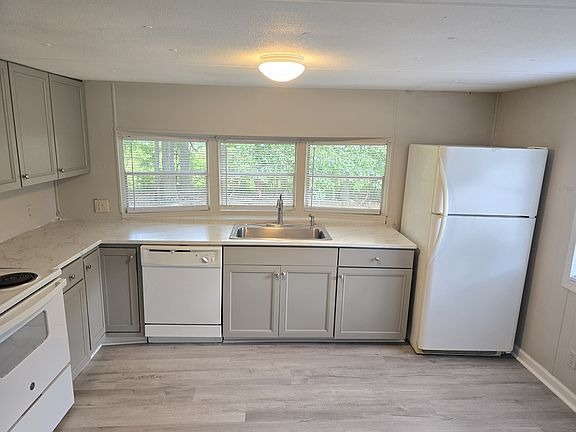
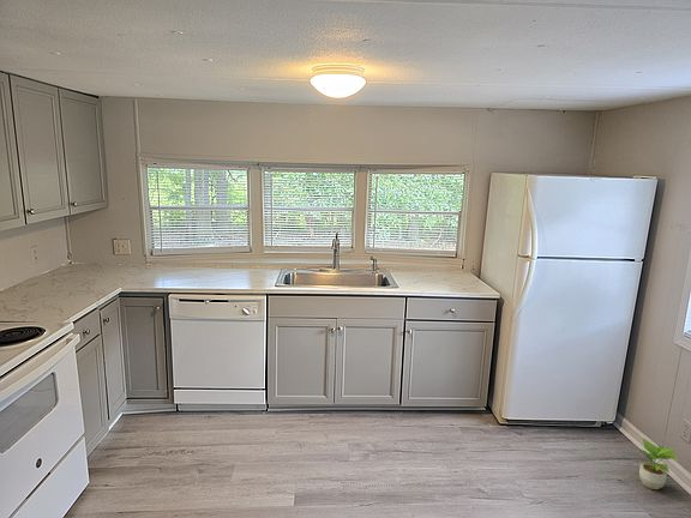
+ potted plant (657, 463)
